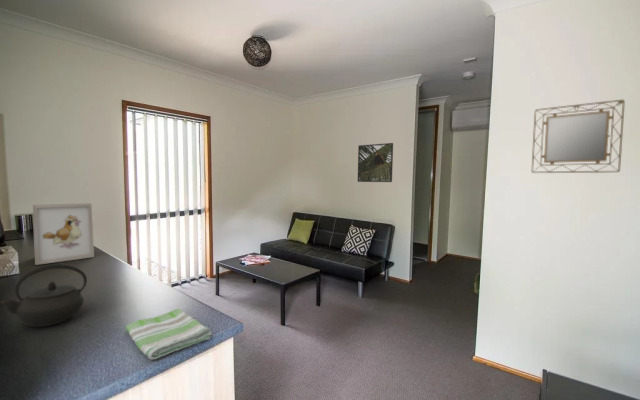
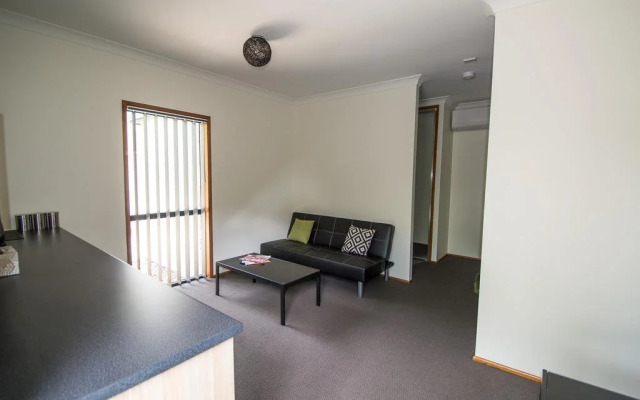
- picture frame (61, 230)
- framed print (374, 163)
- home mirror (574, 138)
- kettle (46, 293)
- dish towel (167, 329)
